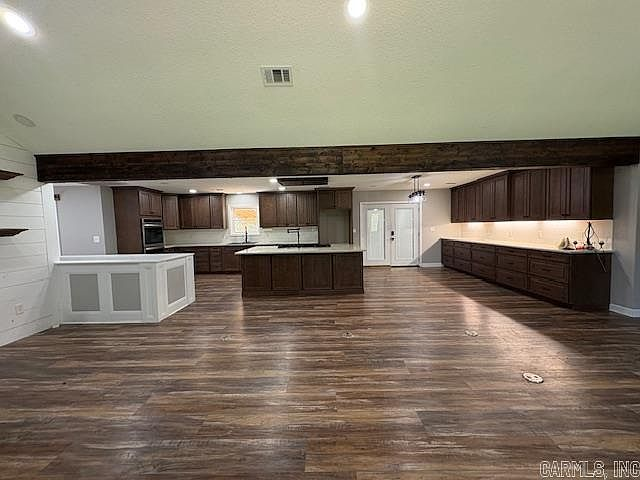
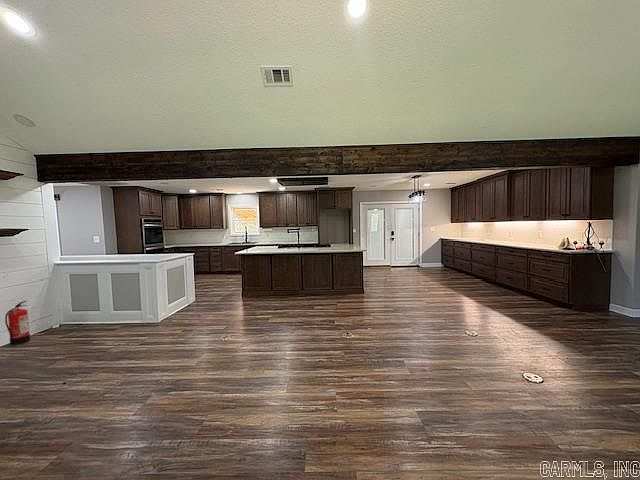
+ fire extinguisher (17, 323)
